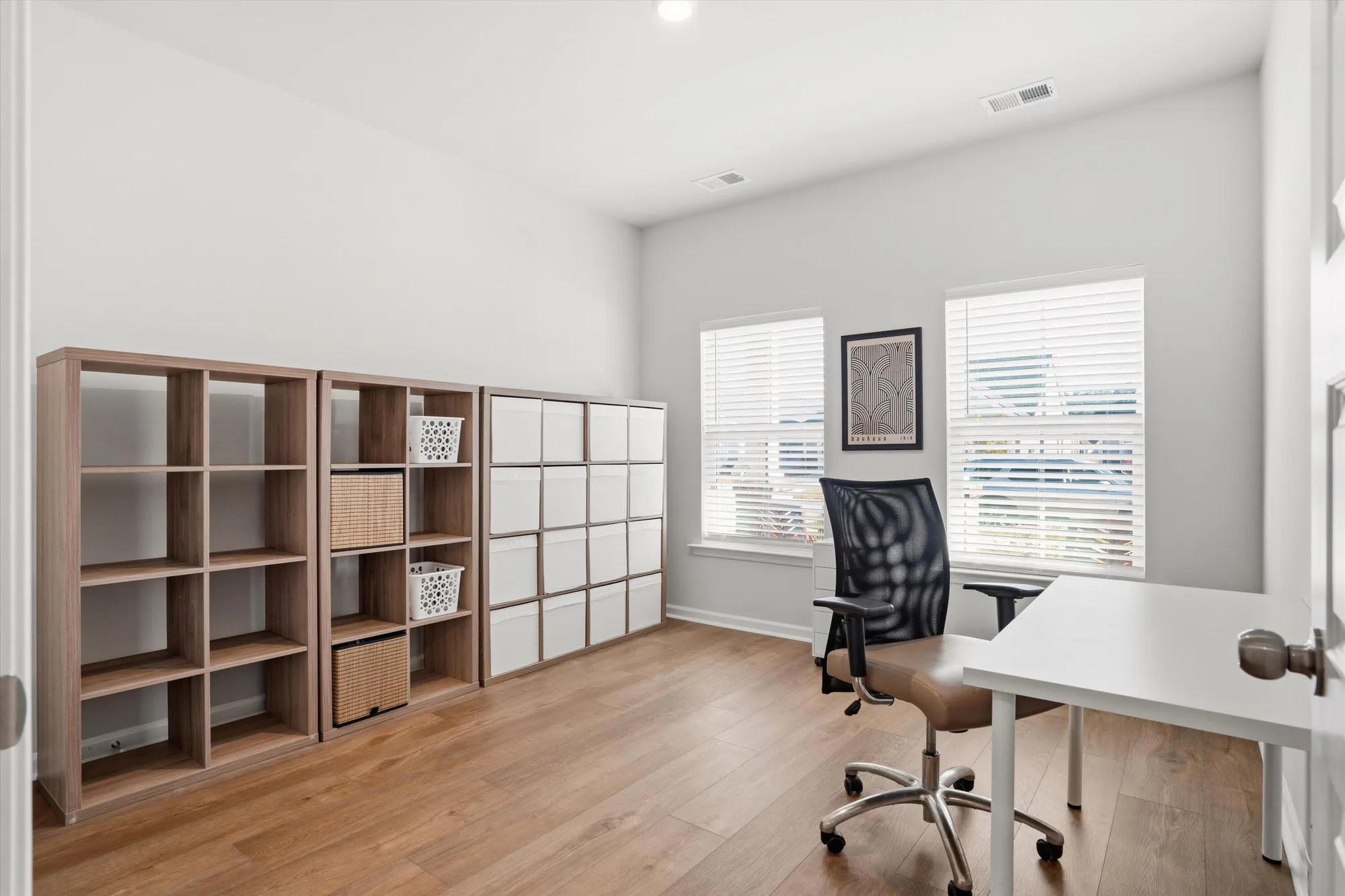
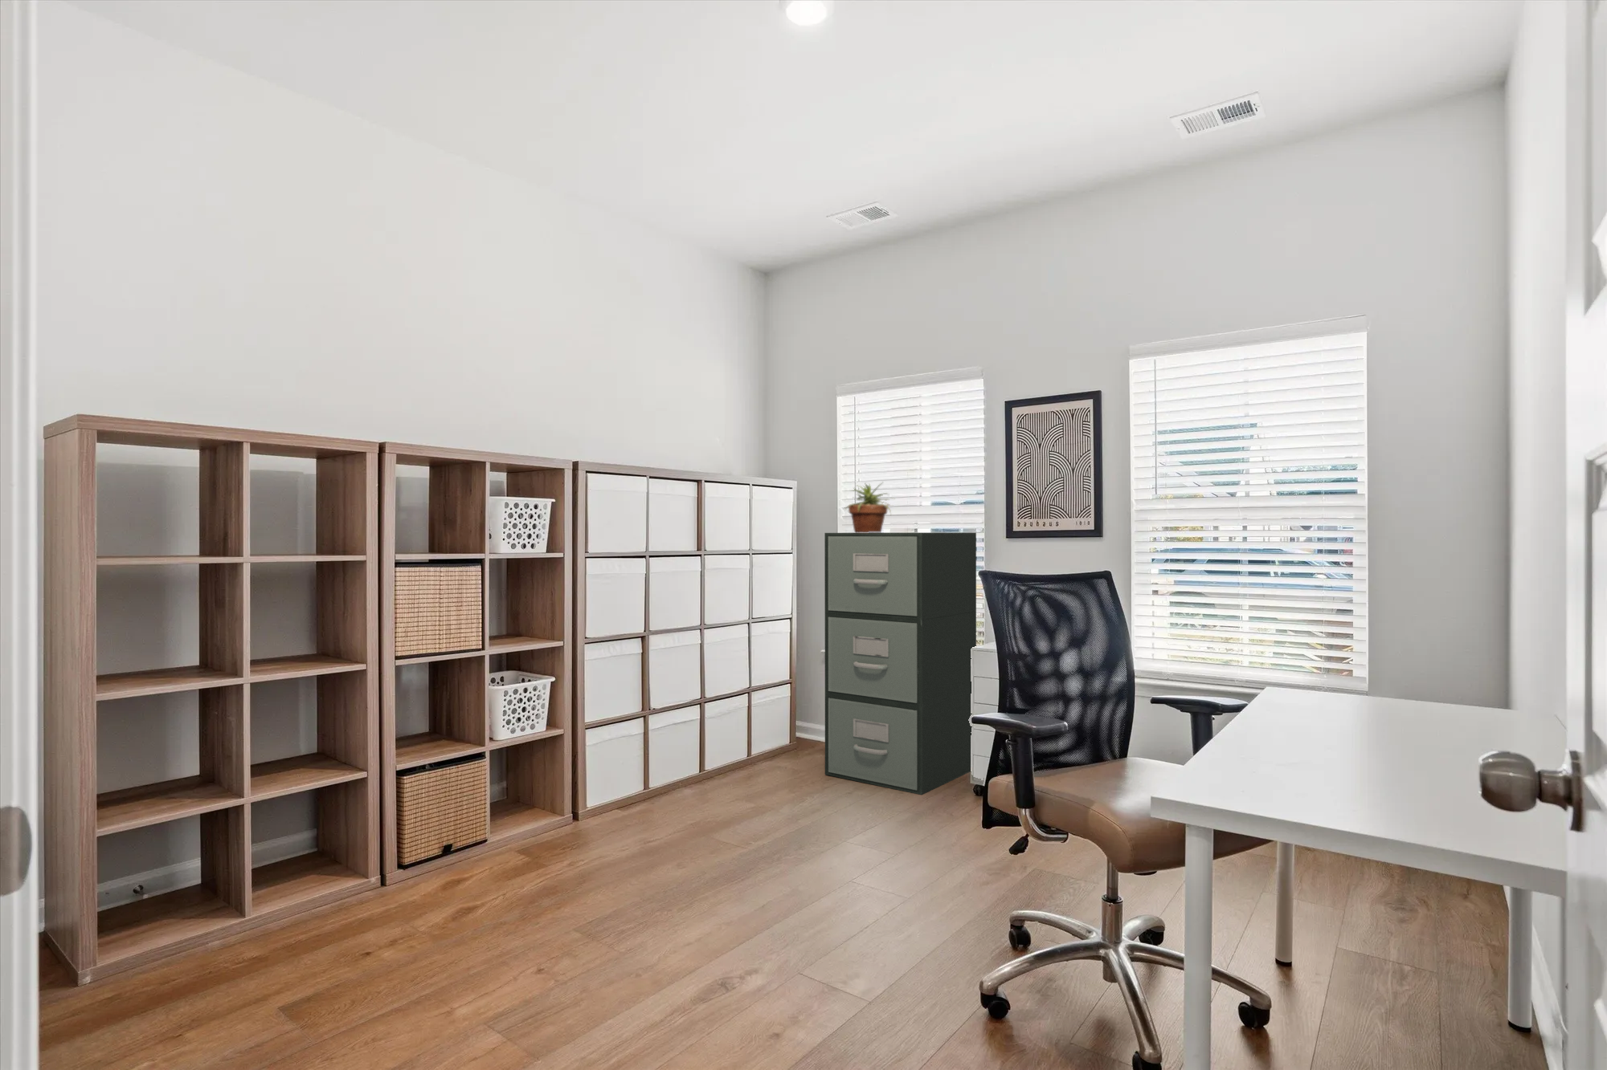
+ potted plant (867, 506)
+ filing cabinet (898, 652)
